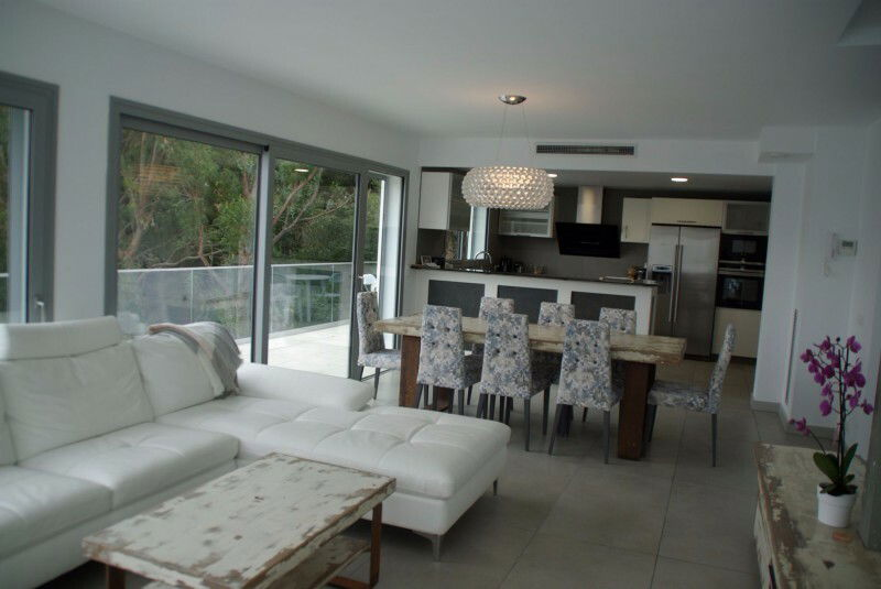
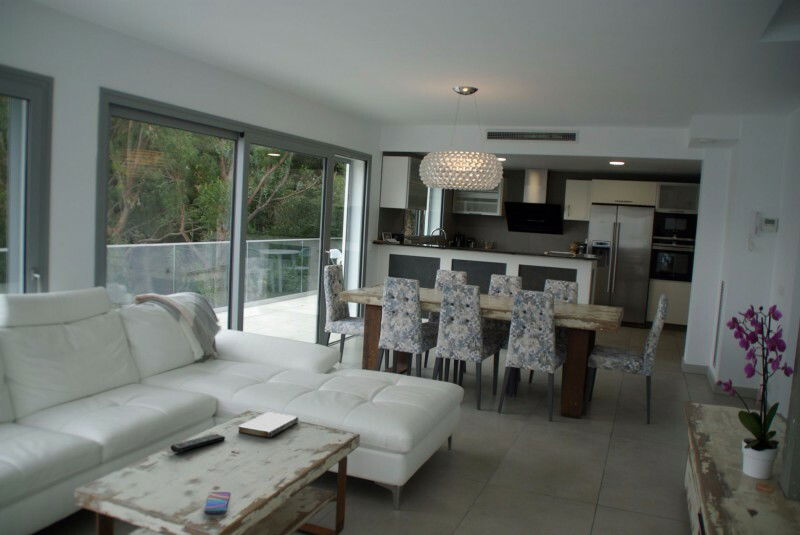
+ remote control (198, 442)
+ book (269, 424)
+ smartphone (217, 502)
